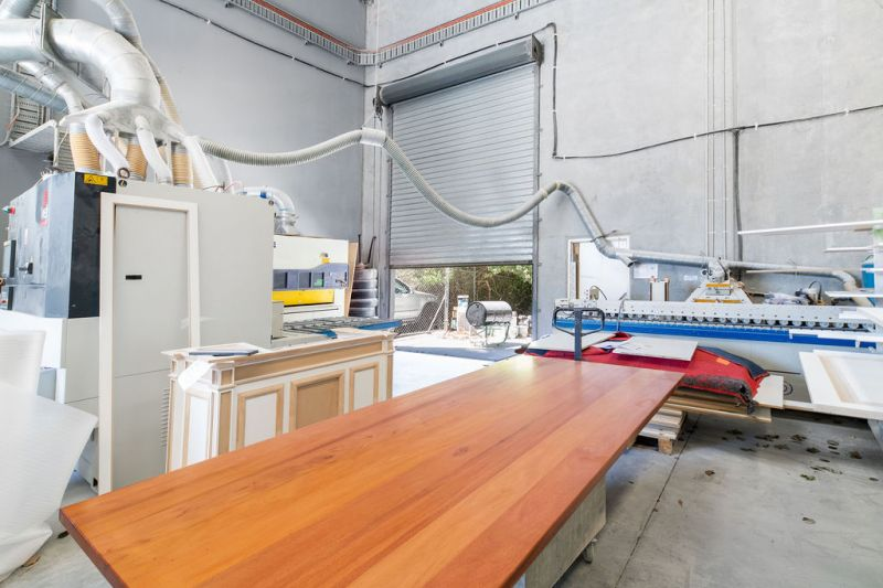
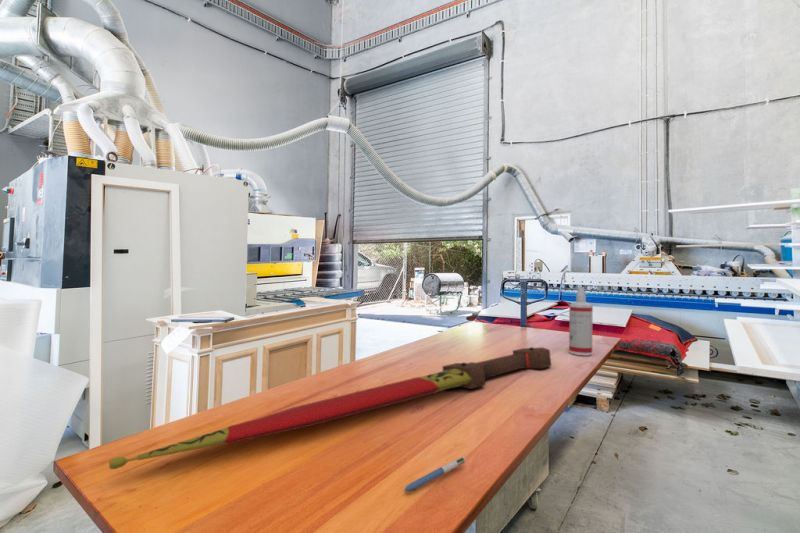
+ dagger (407, 384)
+ spray bottle (580, 319)
+ pen (435, 472)
